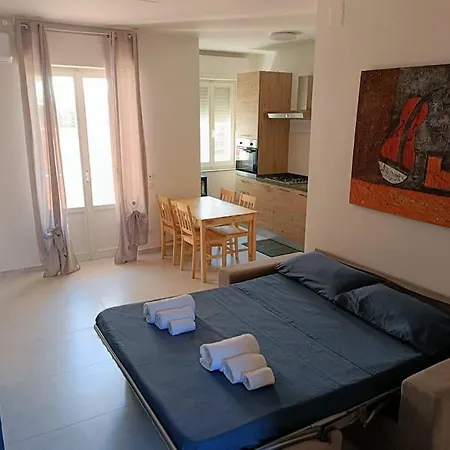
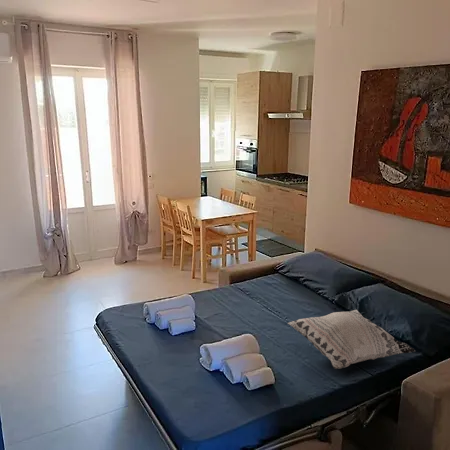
+ decorative pillow (348, 336)
